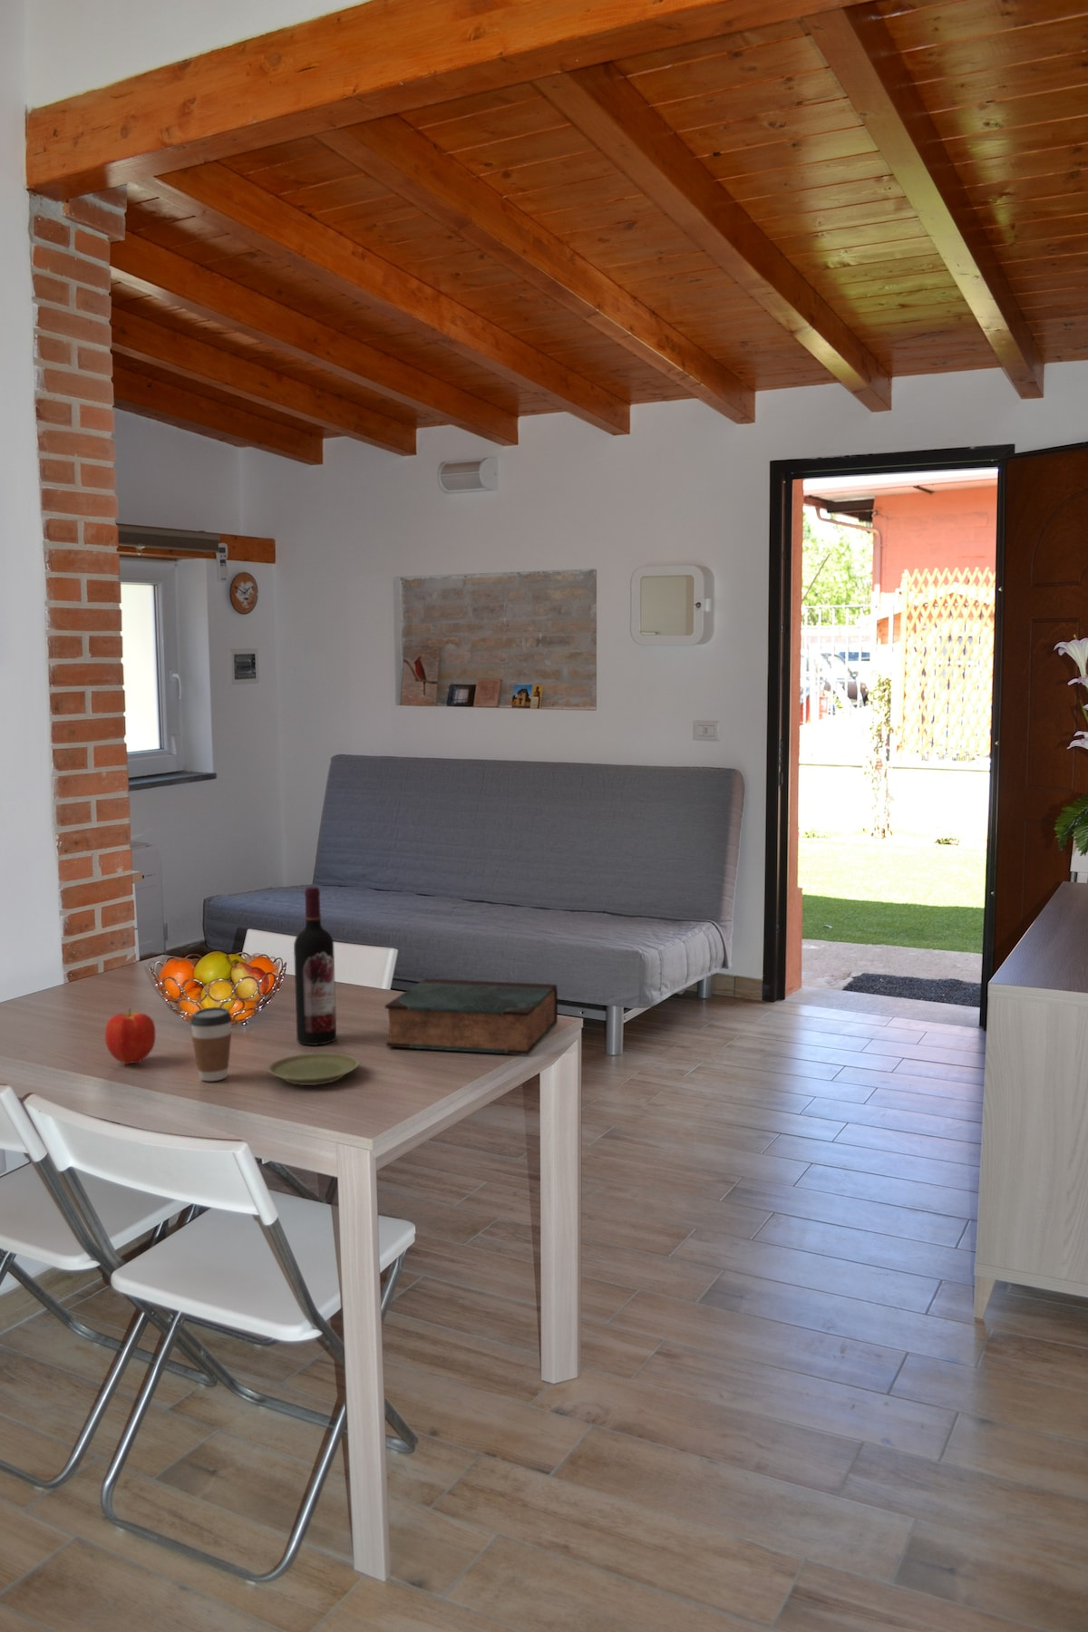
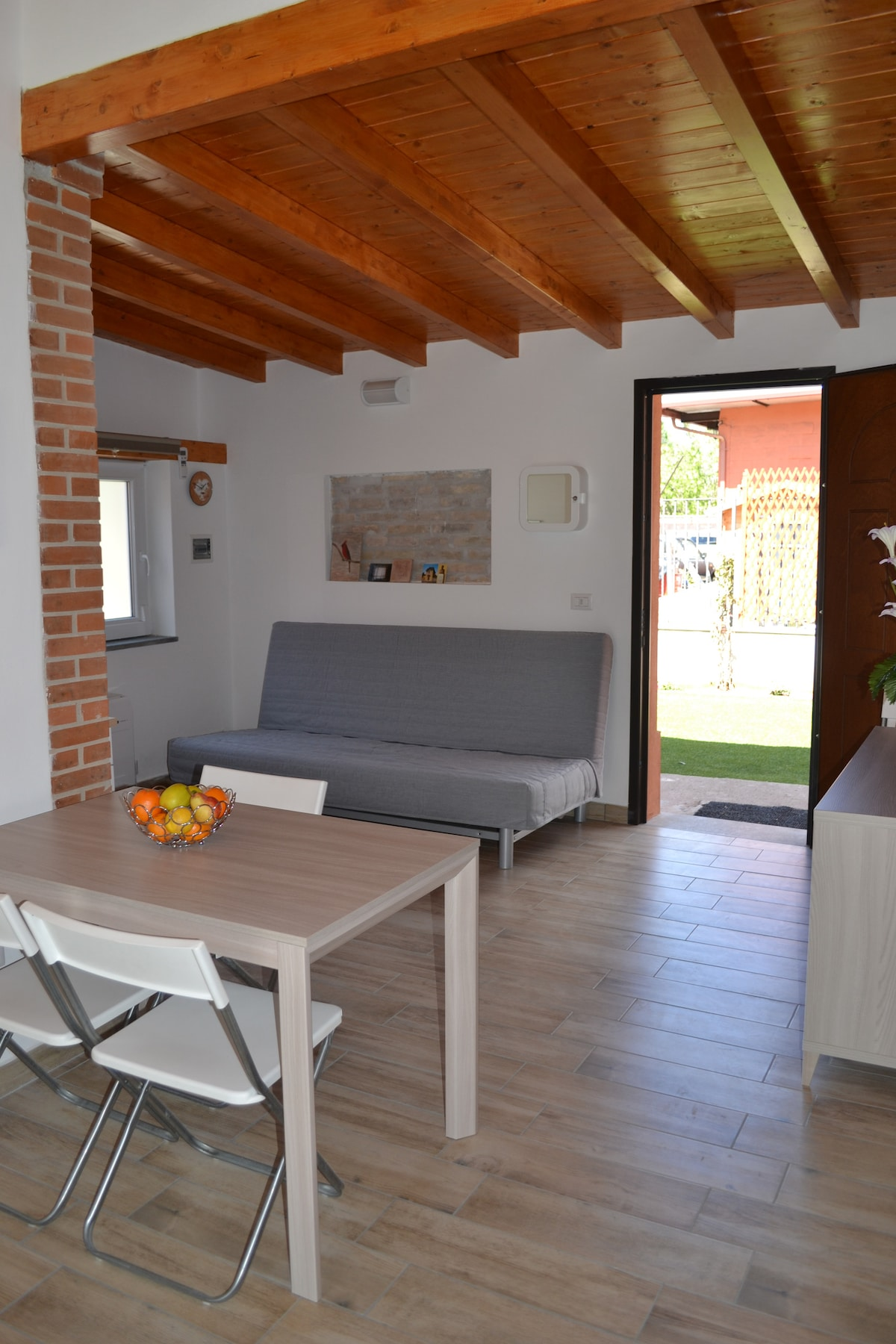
- wine bottle (313, 964)
- coffee cup (212, 1044)
- plate (313, 1070)
- apple (130, 1036)
- book (475, 1014)
